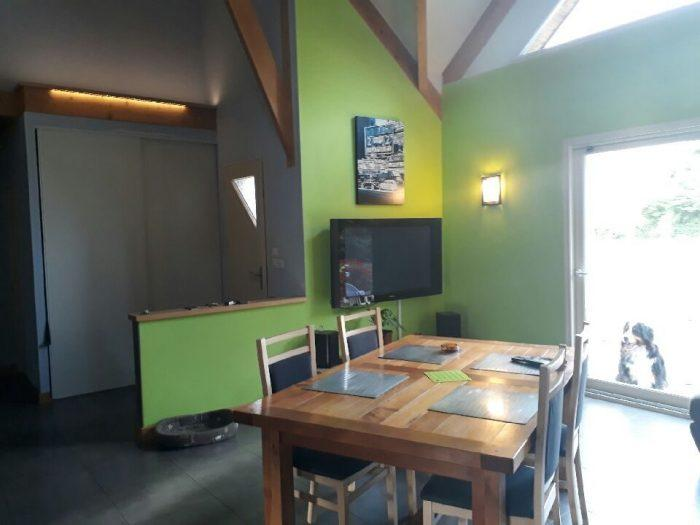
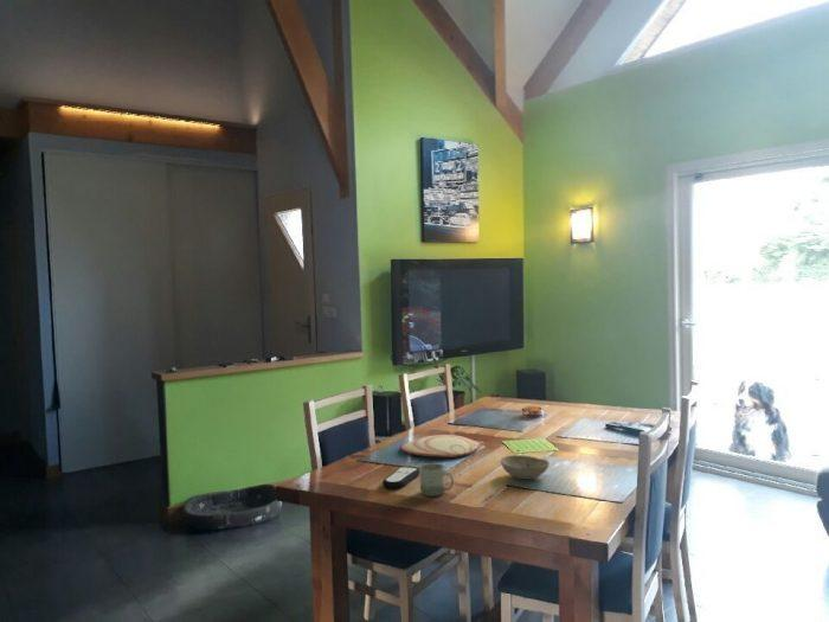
+ remote control (400, 476)
+ plate (439, 443)
+ cup (437, 480)
+ bowl (525, 468)
